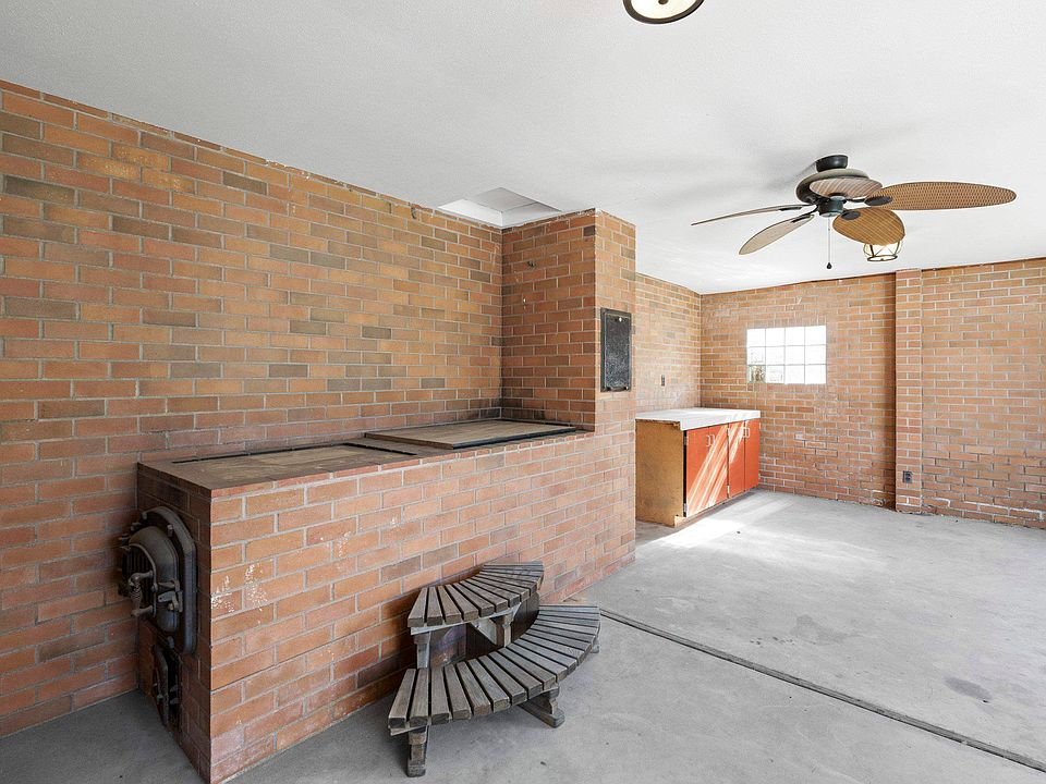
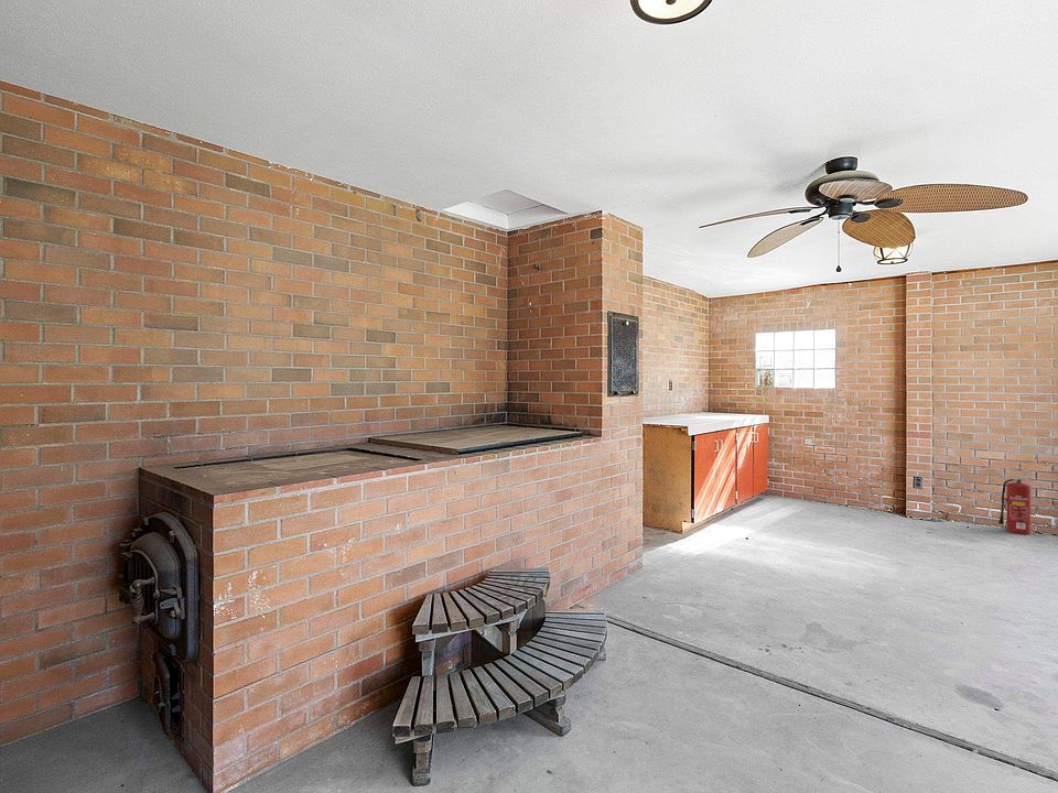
+ fire extinguisher (1015, 503)
